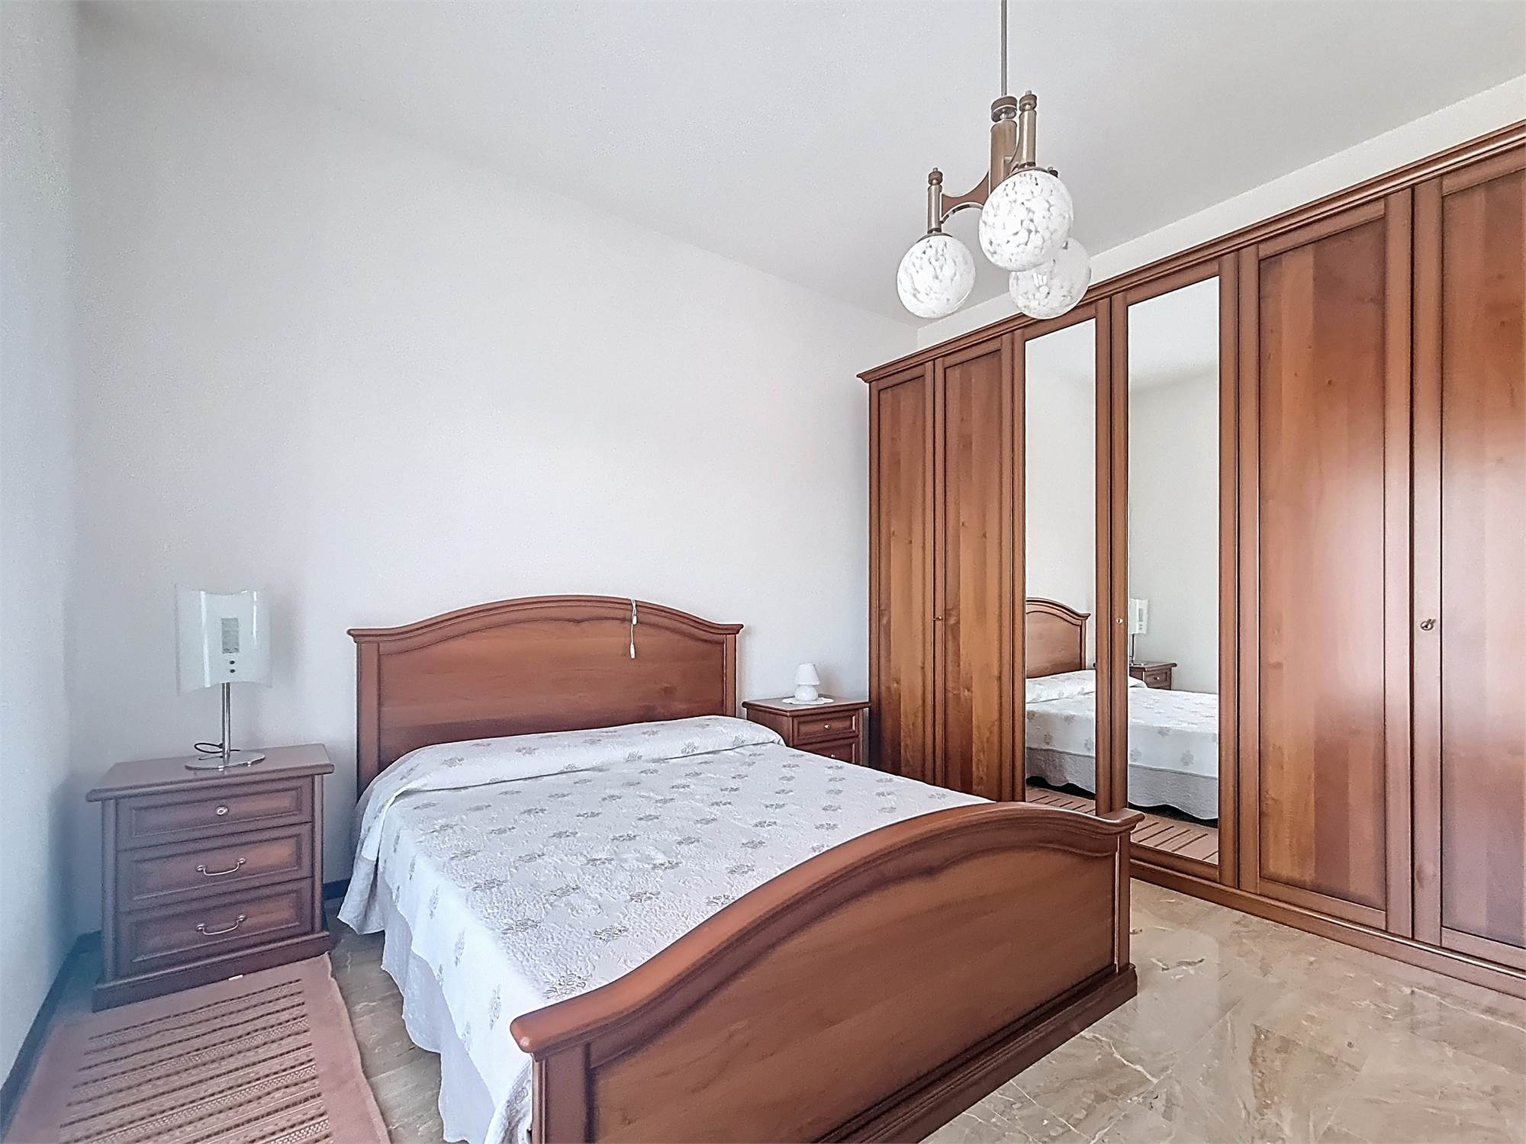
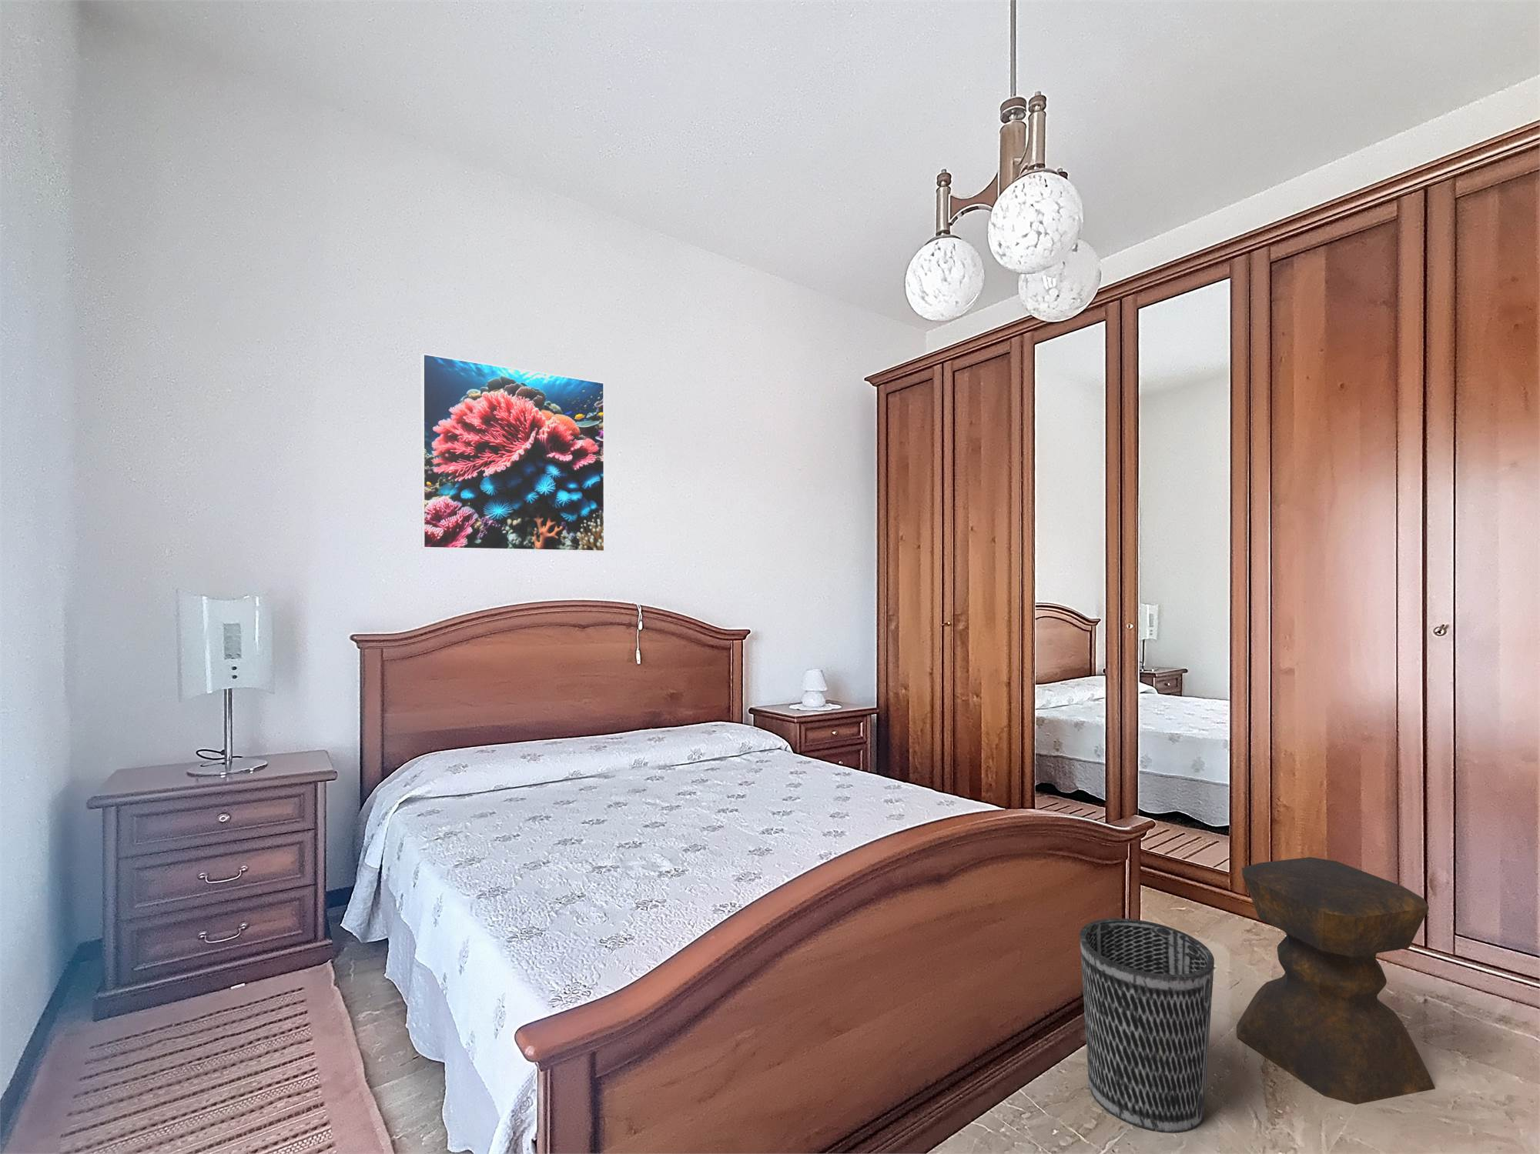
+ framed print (519, 459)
+ stool (1329, 966)
+ wastebasket (1145, 1021)
